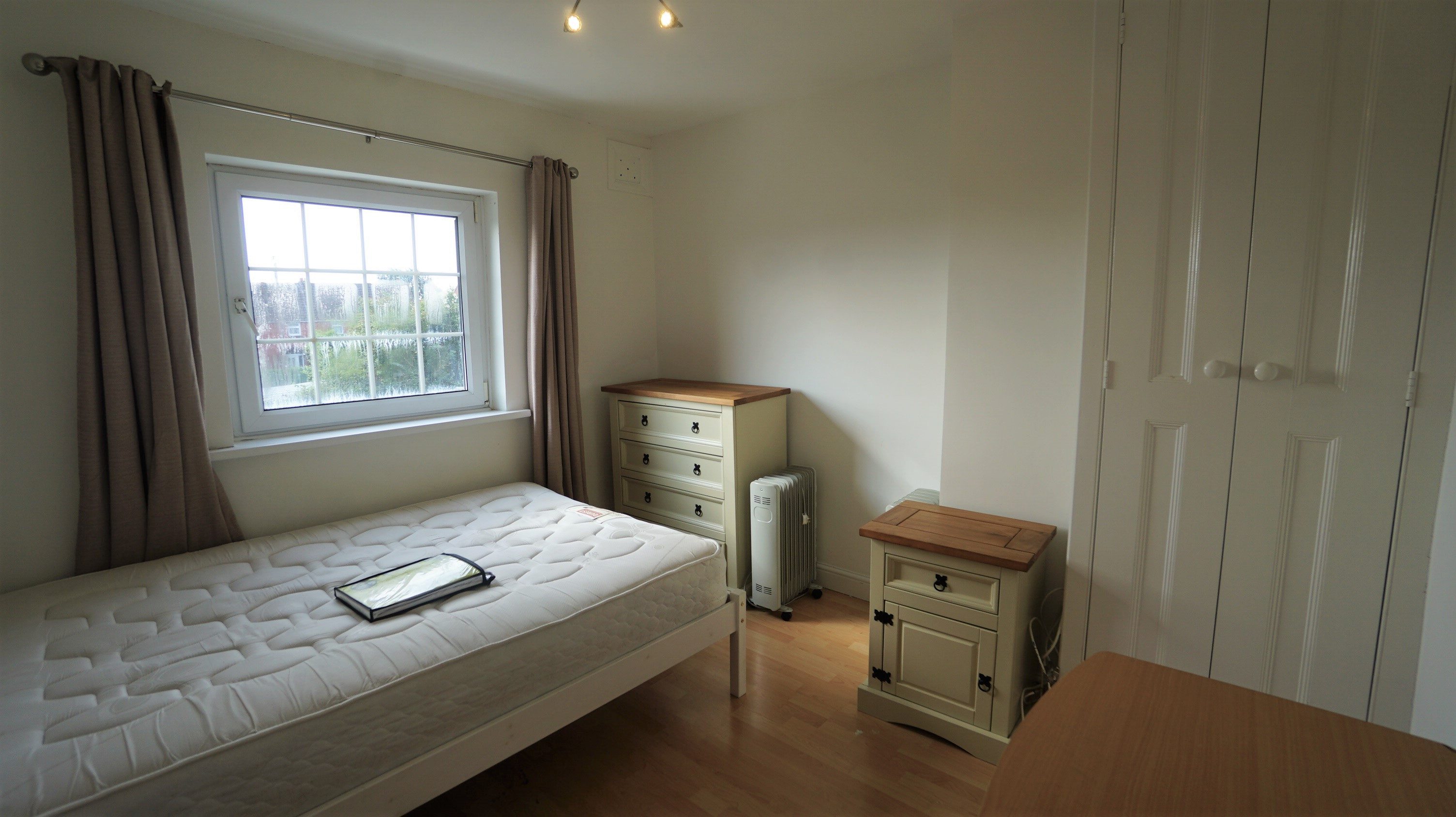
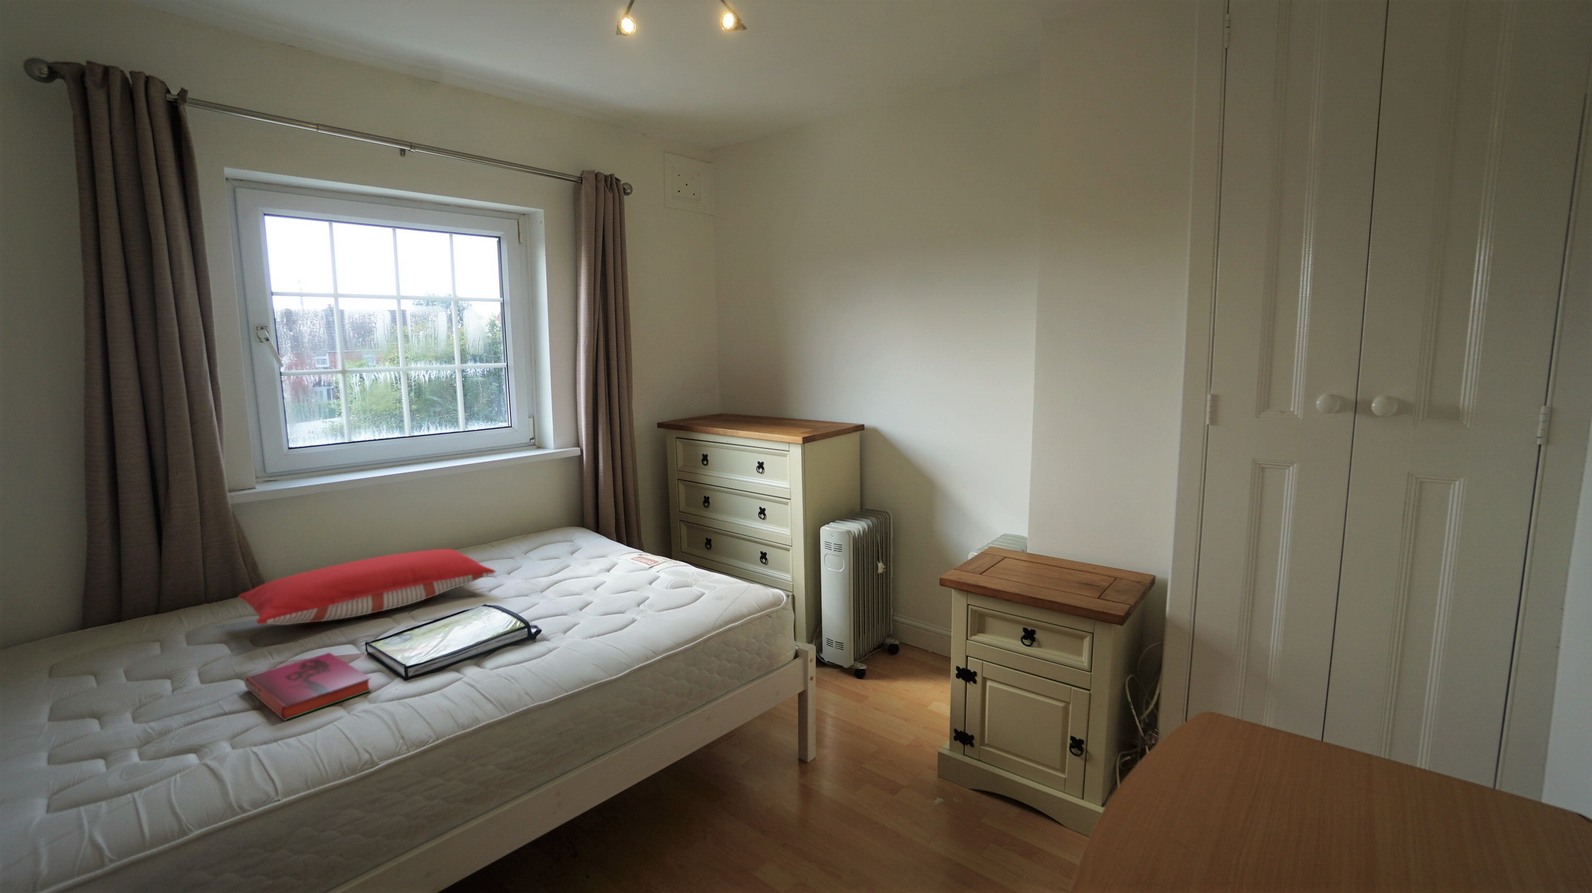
+ pillow (374, 584)
+ hardback book (307, 683)
